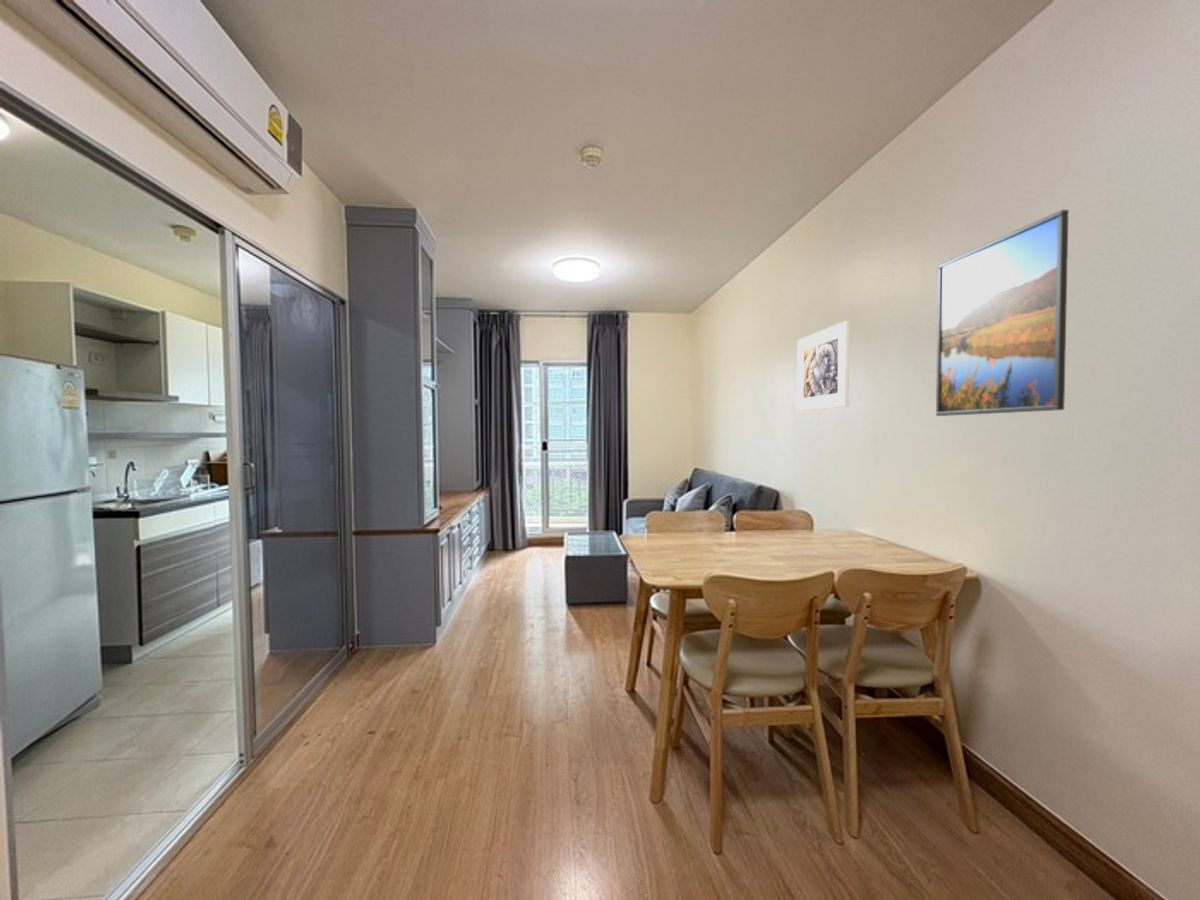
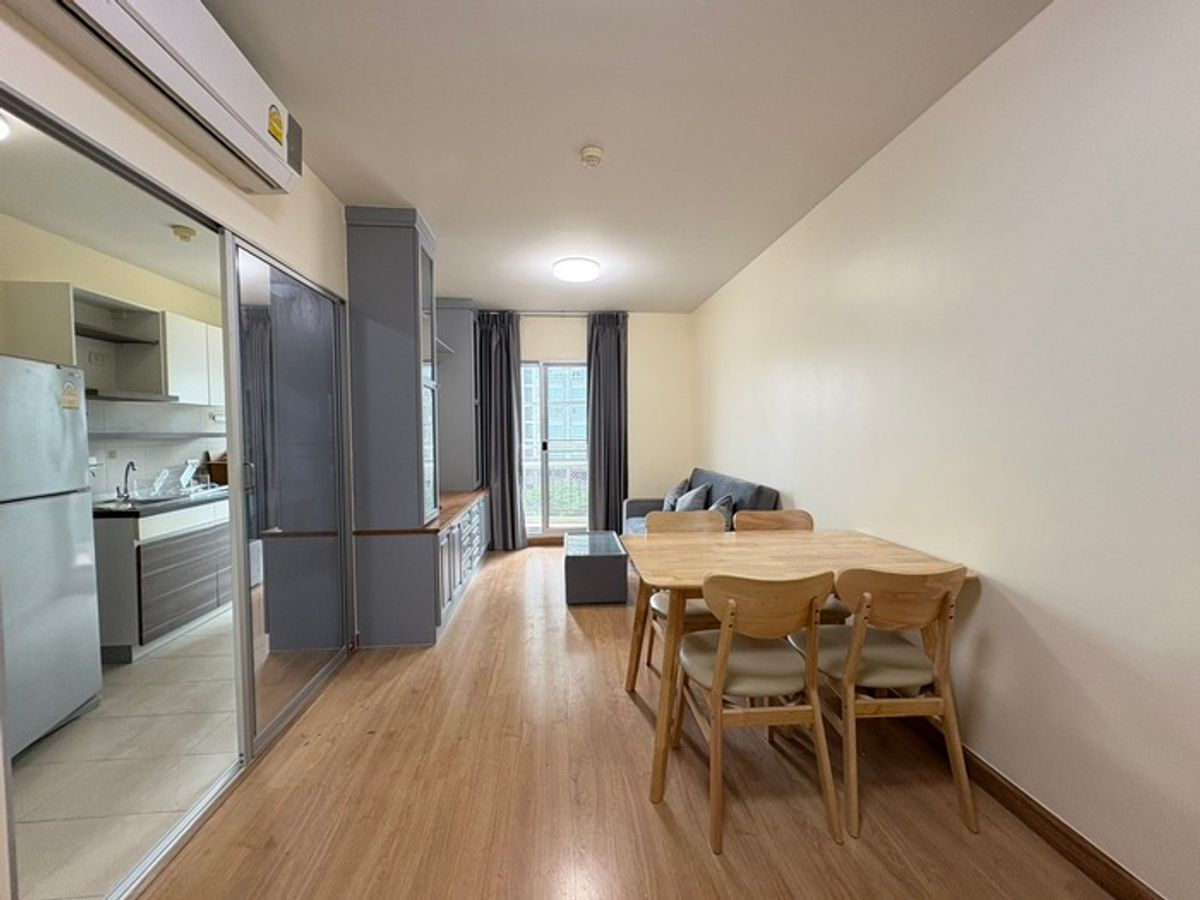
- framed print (820, 370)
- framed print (992, 327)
